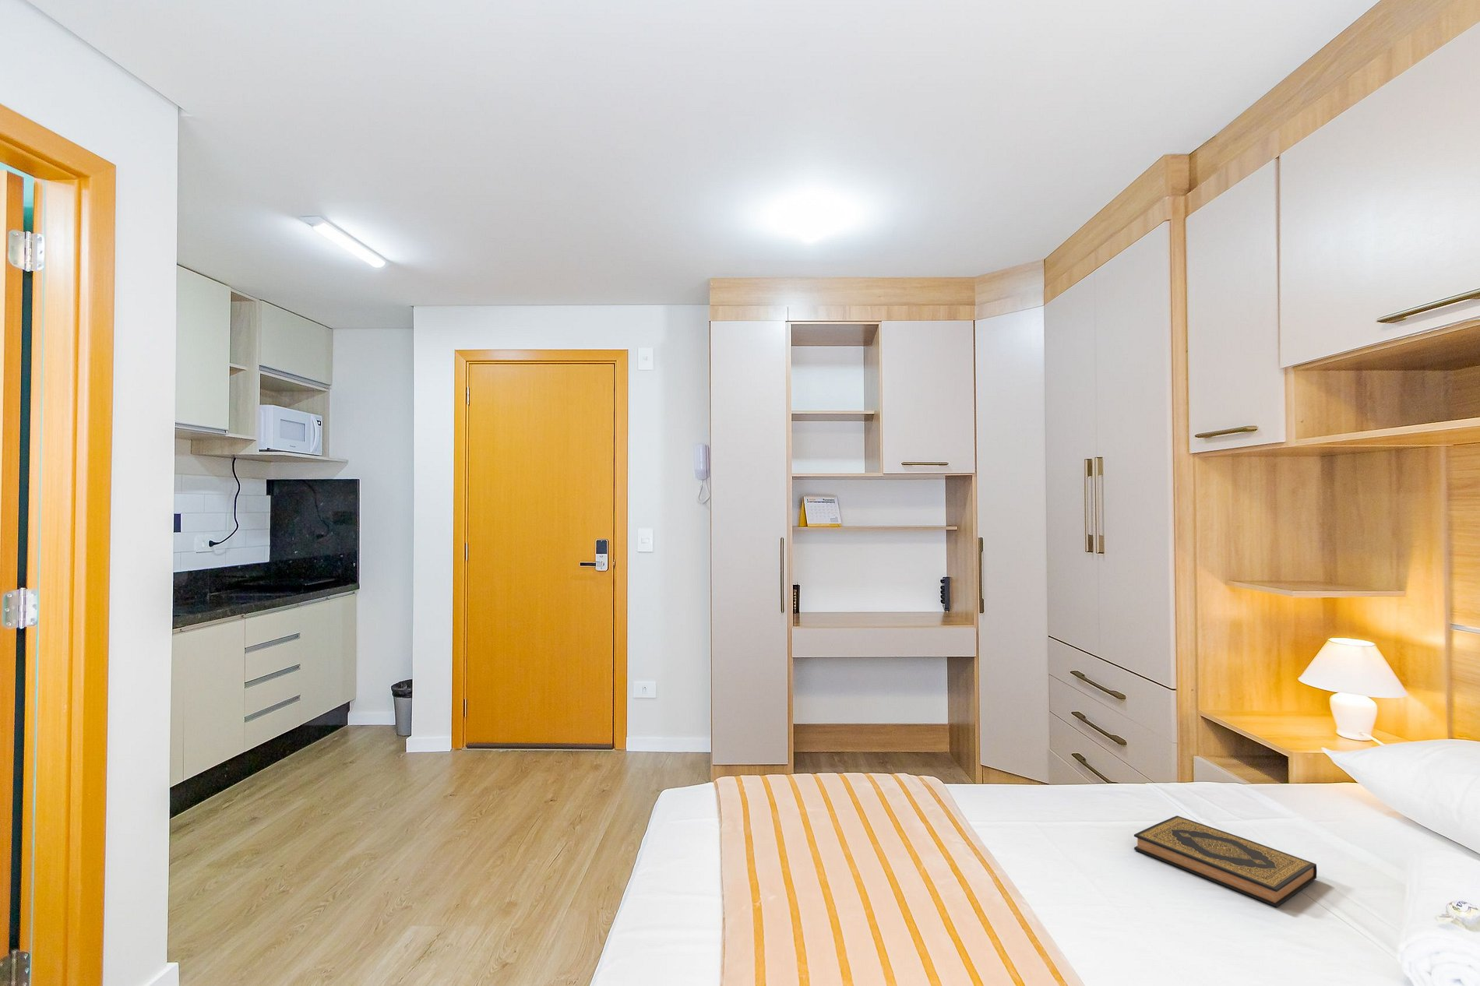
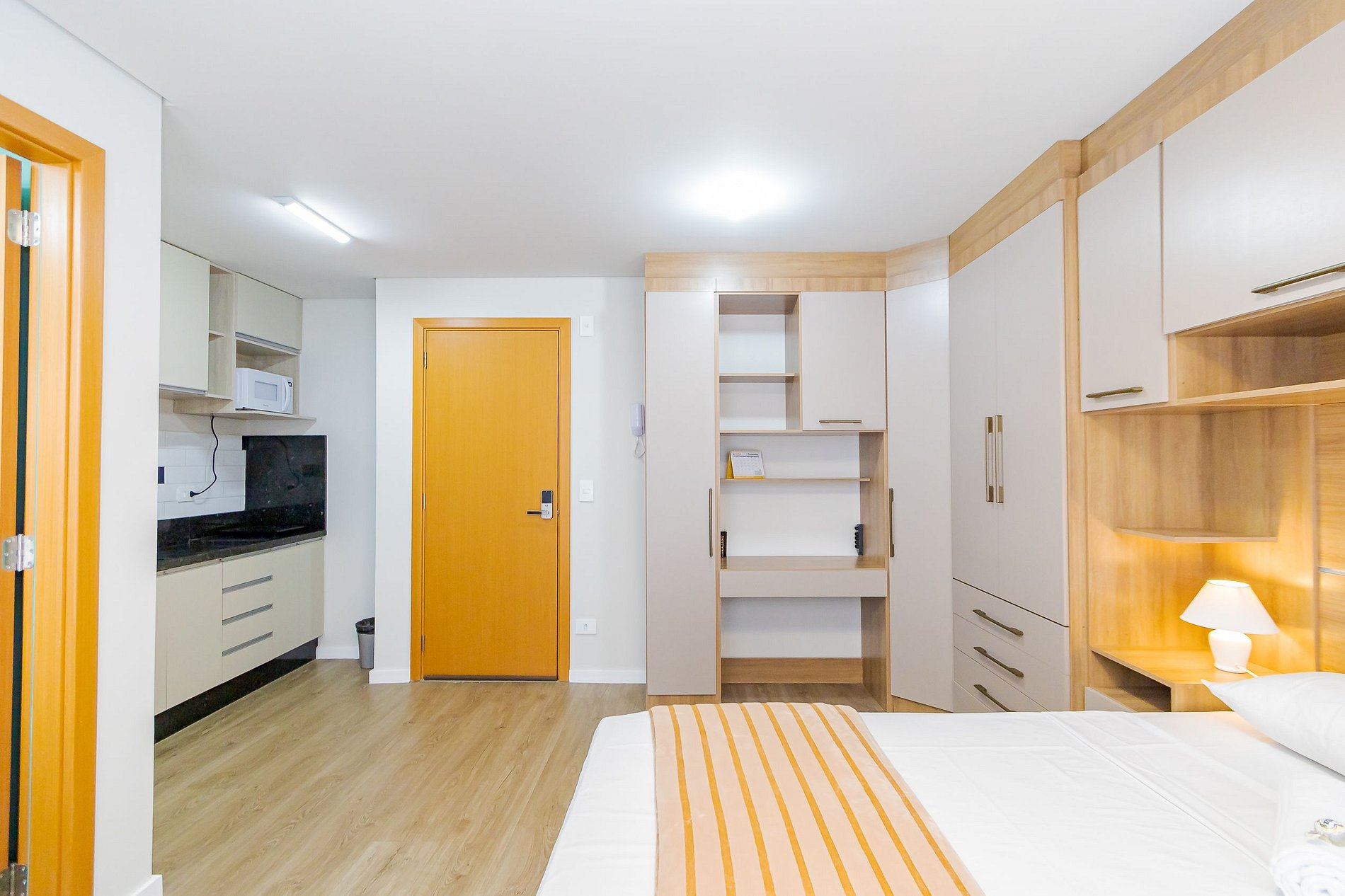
- hardback book (1221, 855)
